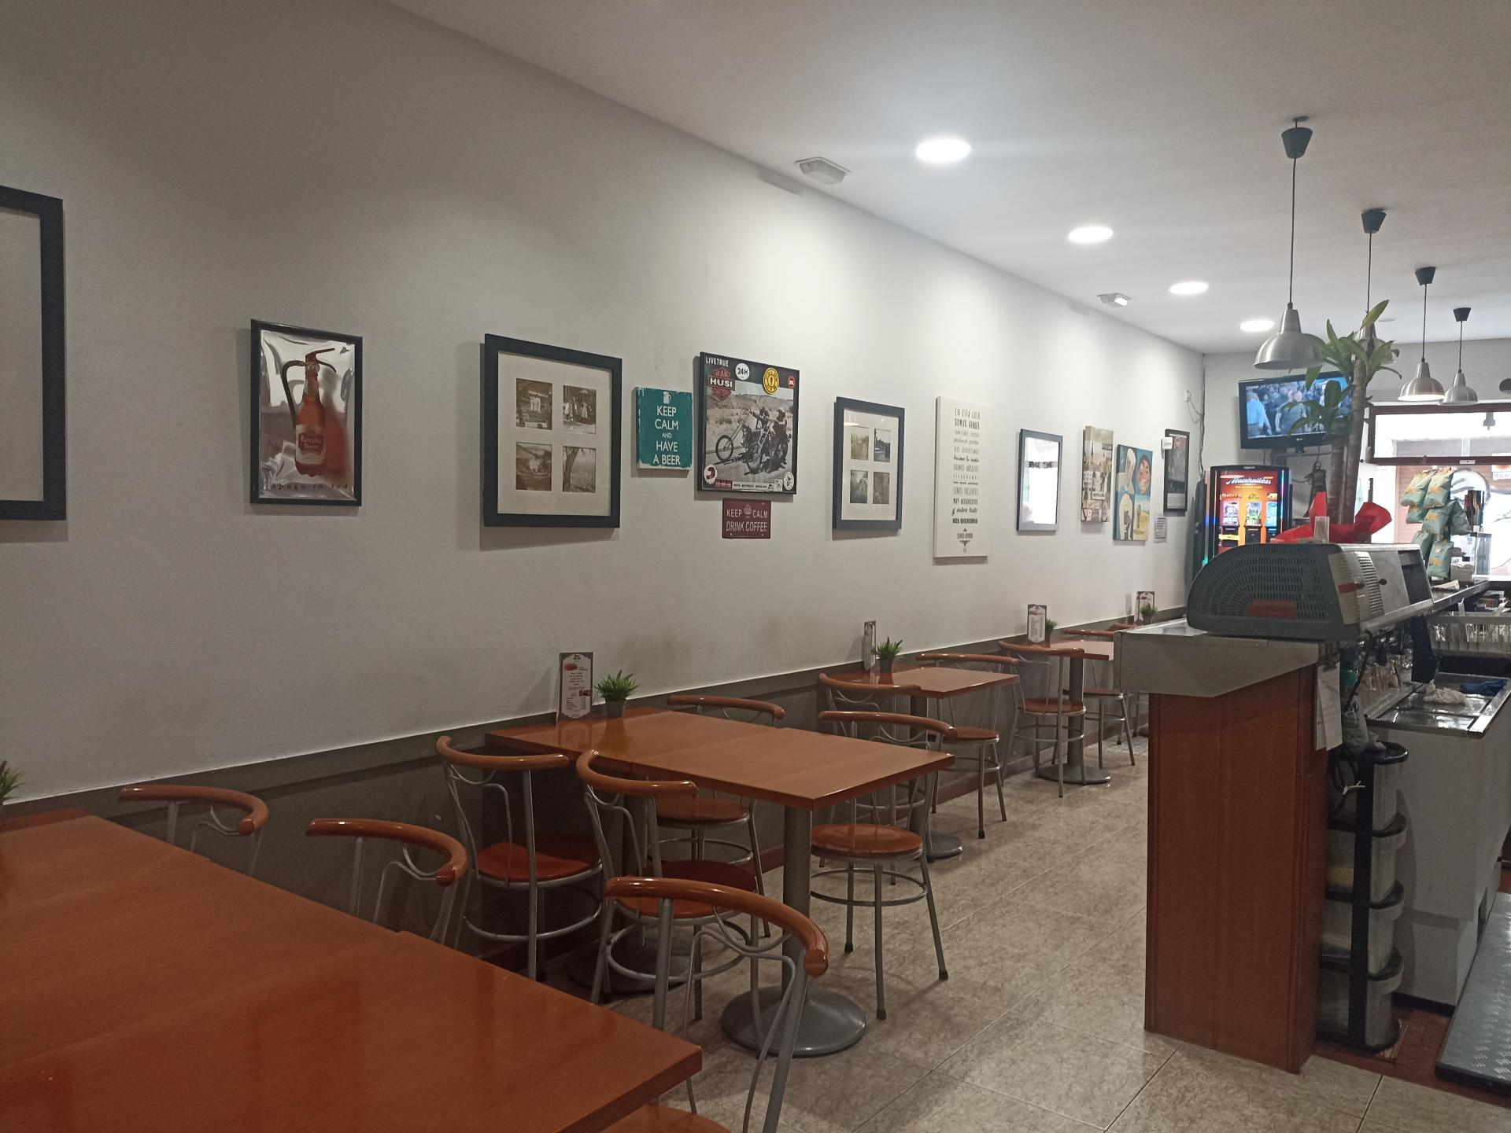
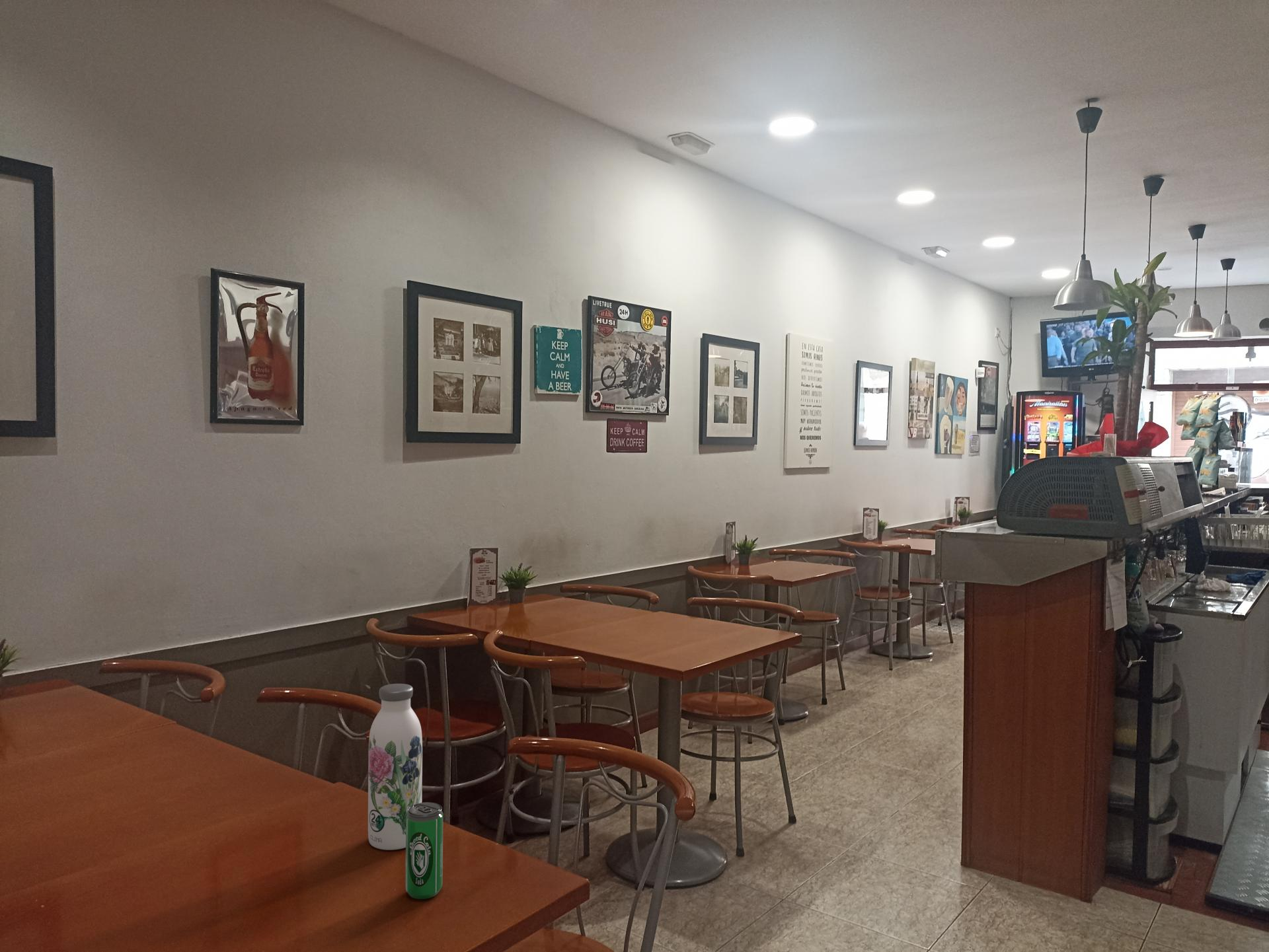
+ beverage can (424, 850)
+ water bottle (395, 763)
